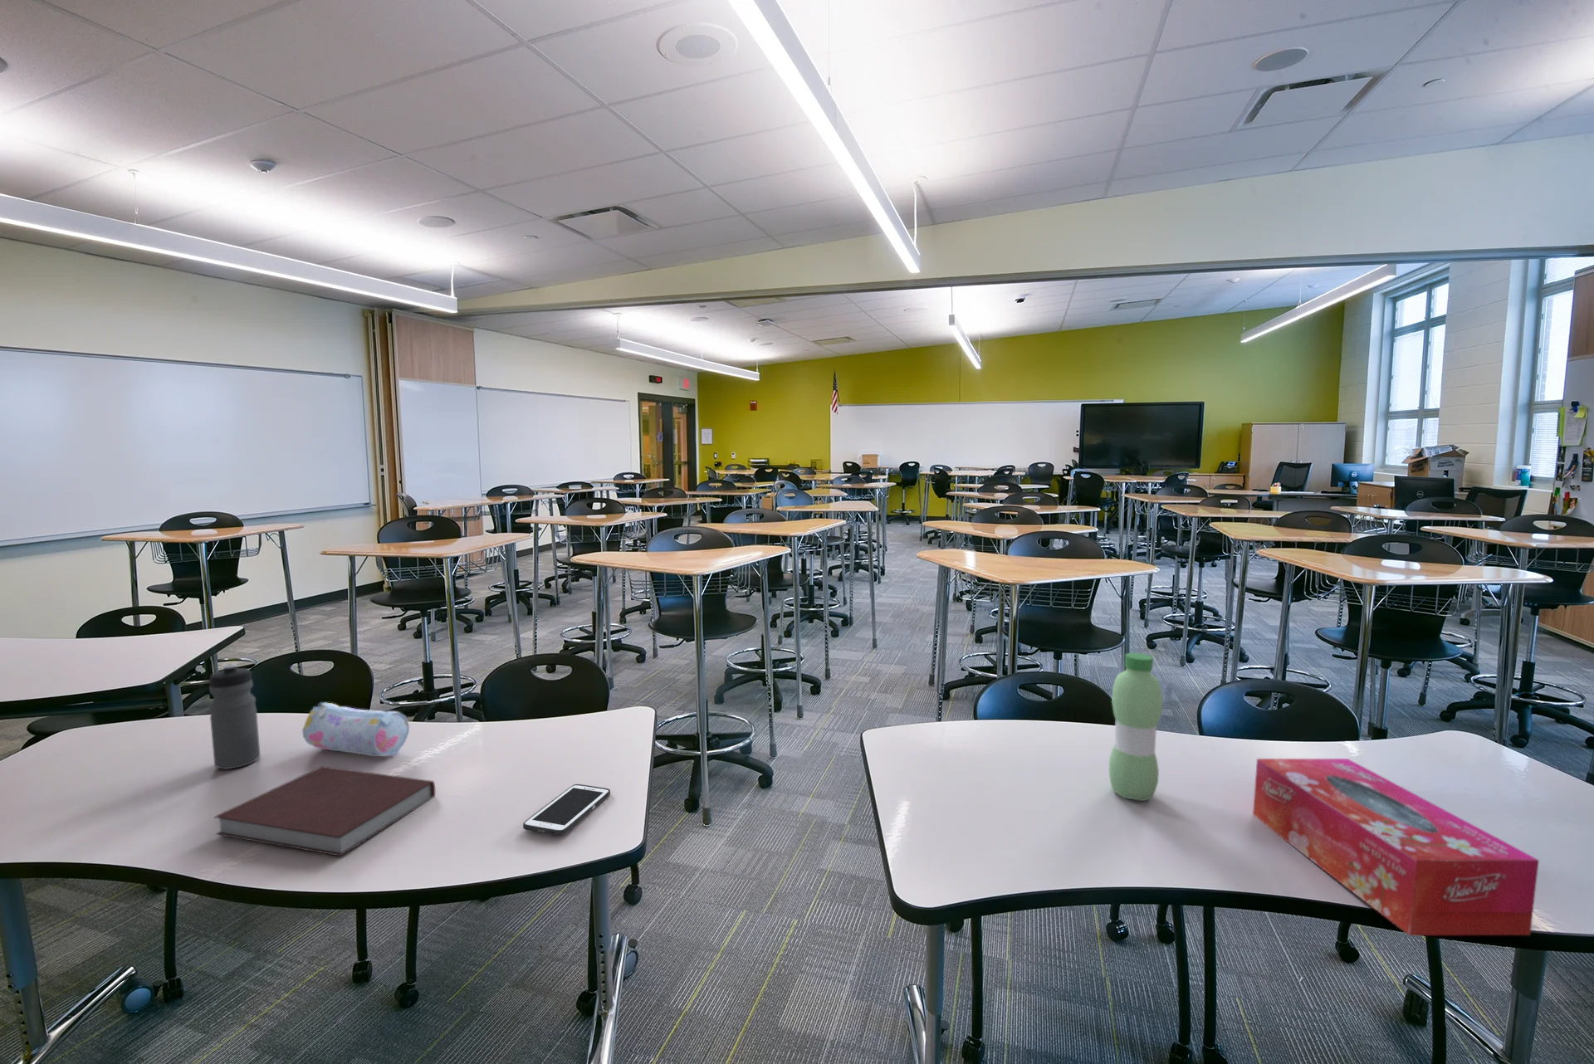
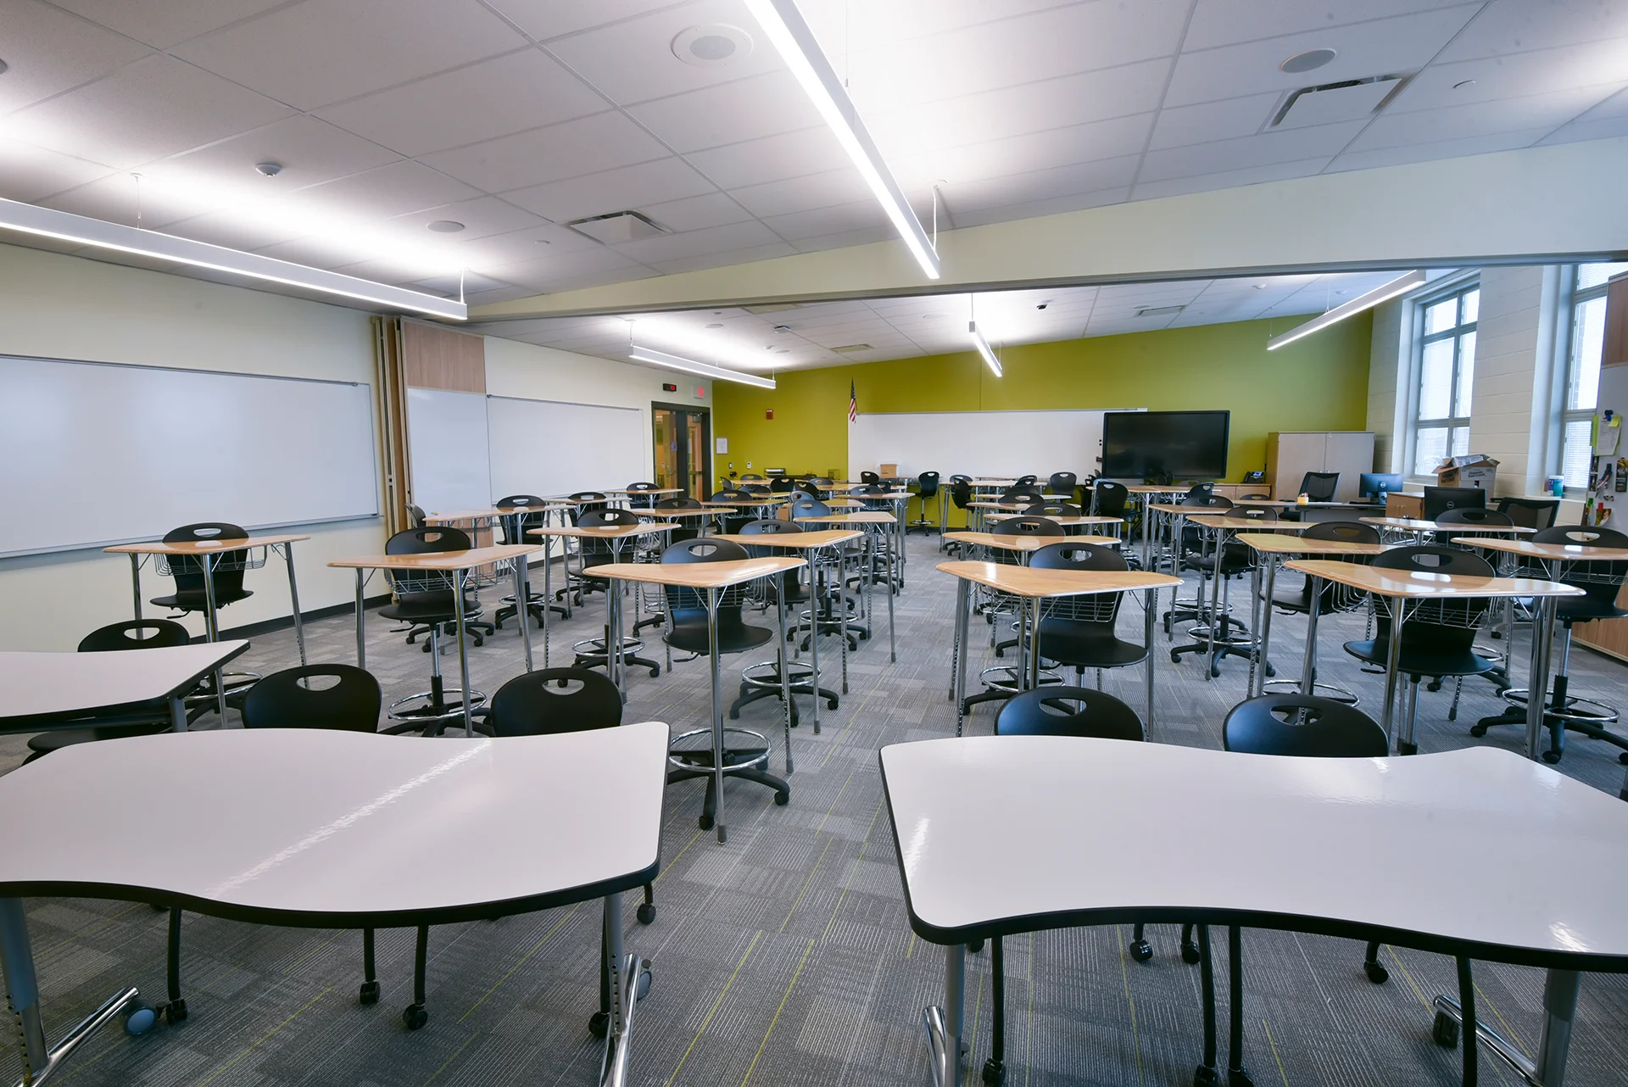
- notebook (330, 806)
- water bottle (233, 714)
- pencil case (356, 728)
- water bottle (1134, 726)
- cell phone (569, 809)
- tissue box (1374, 834)
